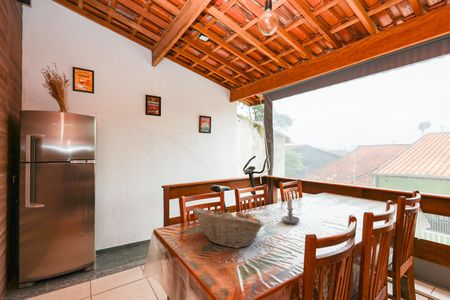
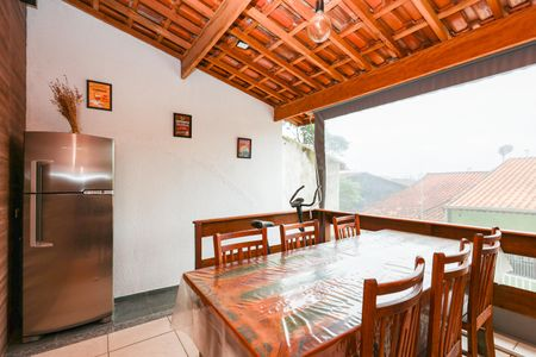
- candle (290, 209)
- fruit basket (227, 222)
